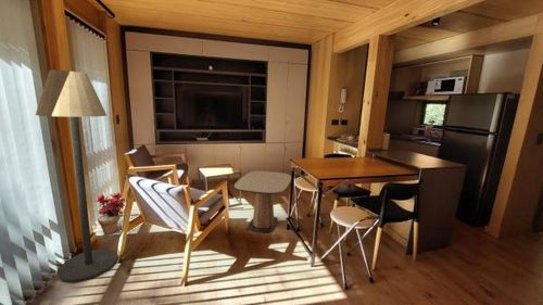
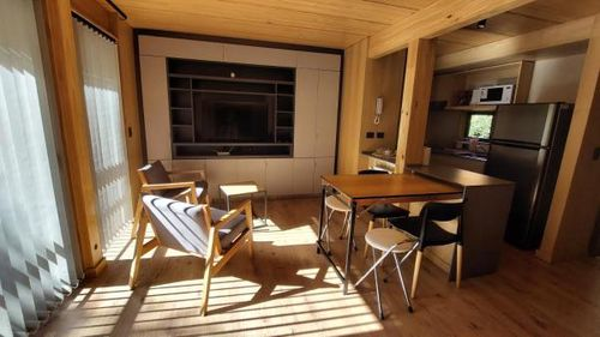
- floor lamp (79, 176)
- potted plant (111, 212)
- side table (264, 202)
